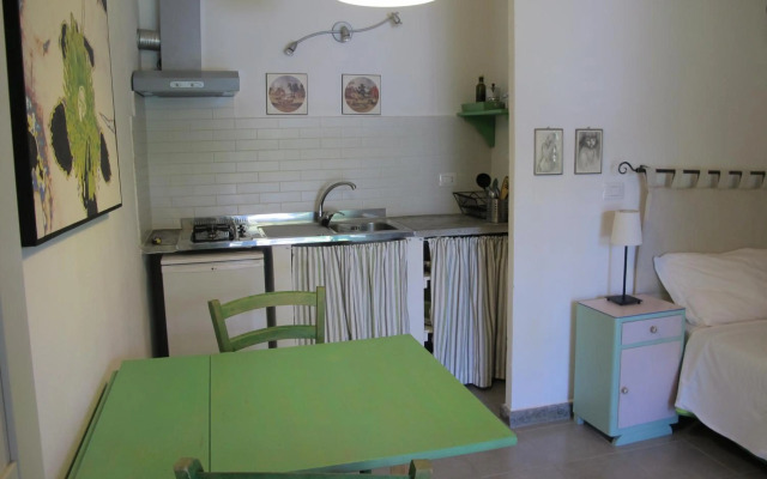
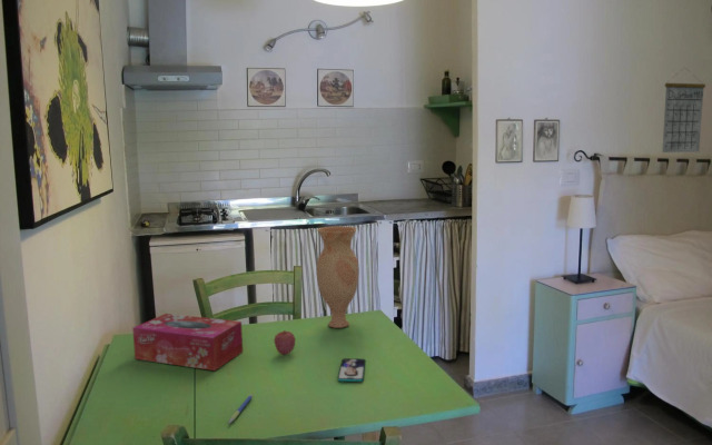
+ tissue box (188, 339)
+ vase (337, 277)
+ pen (240, 408)
+ calendar (683, 109)
+ fruit (285, 342)
+ smartphone (352, 369)
